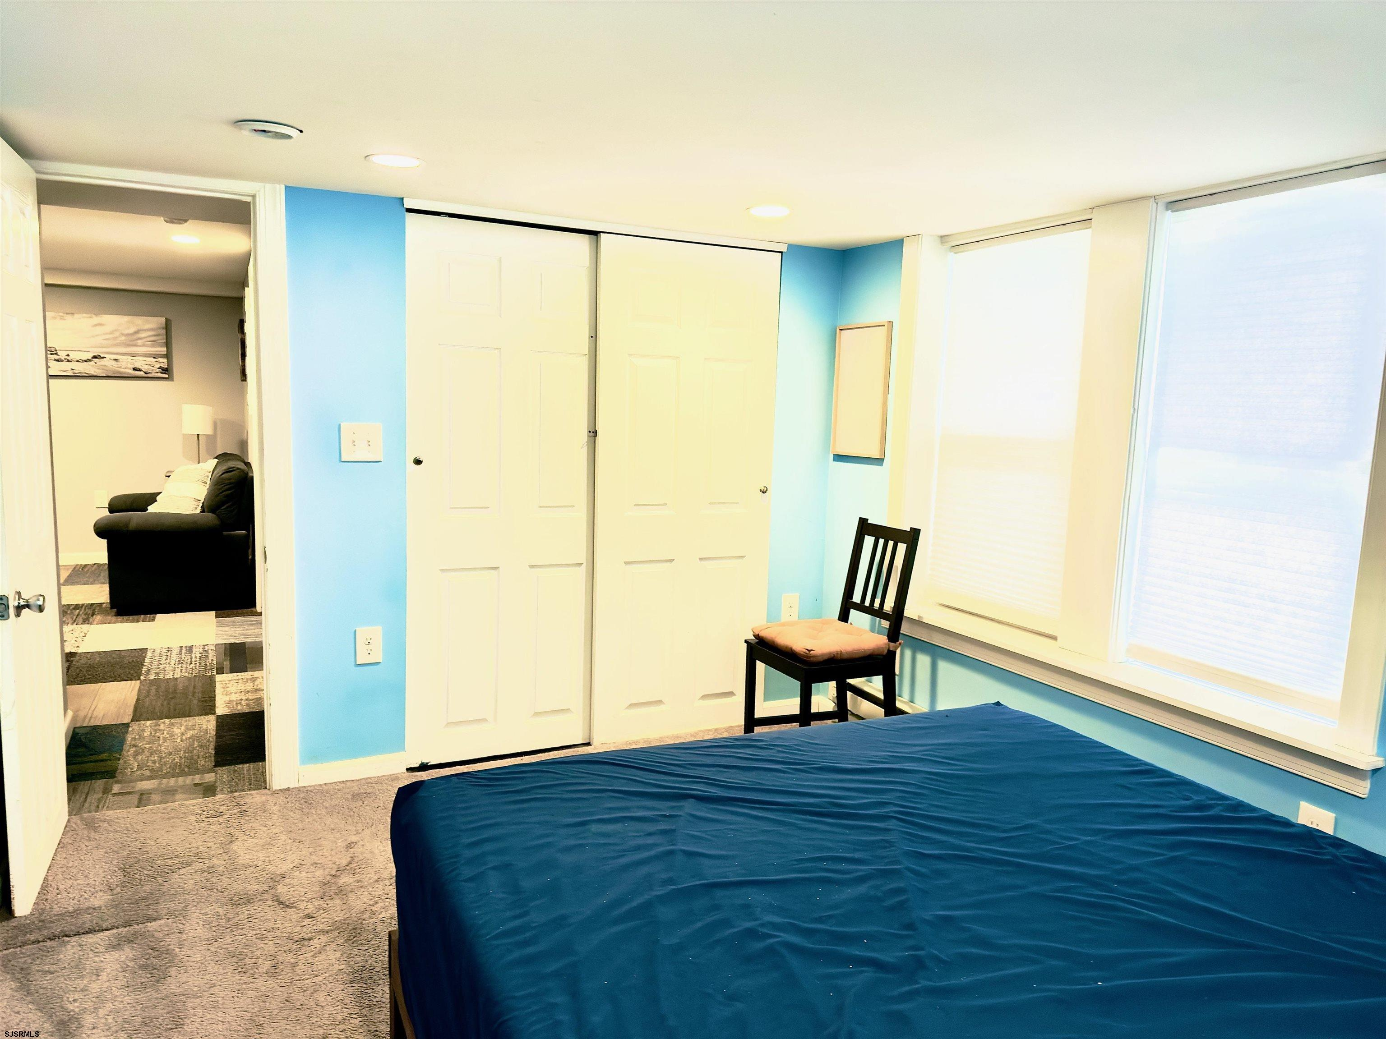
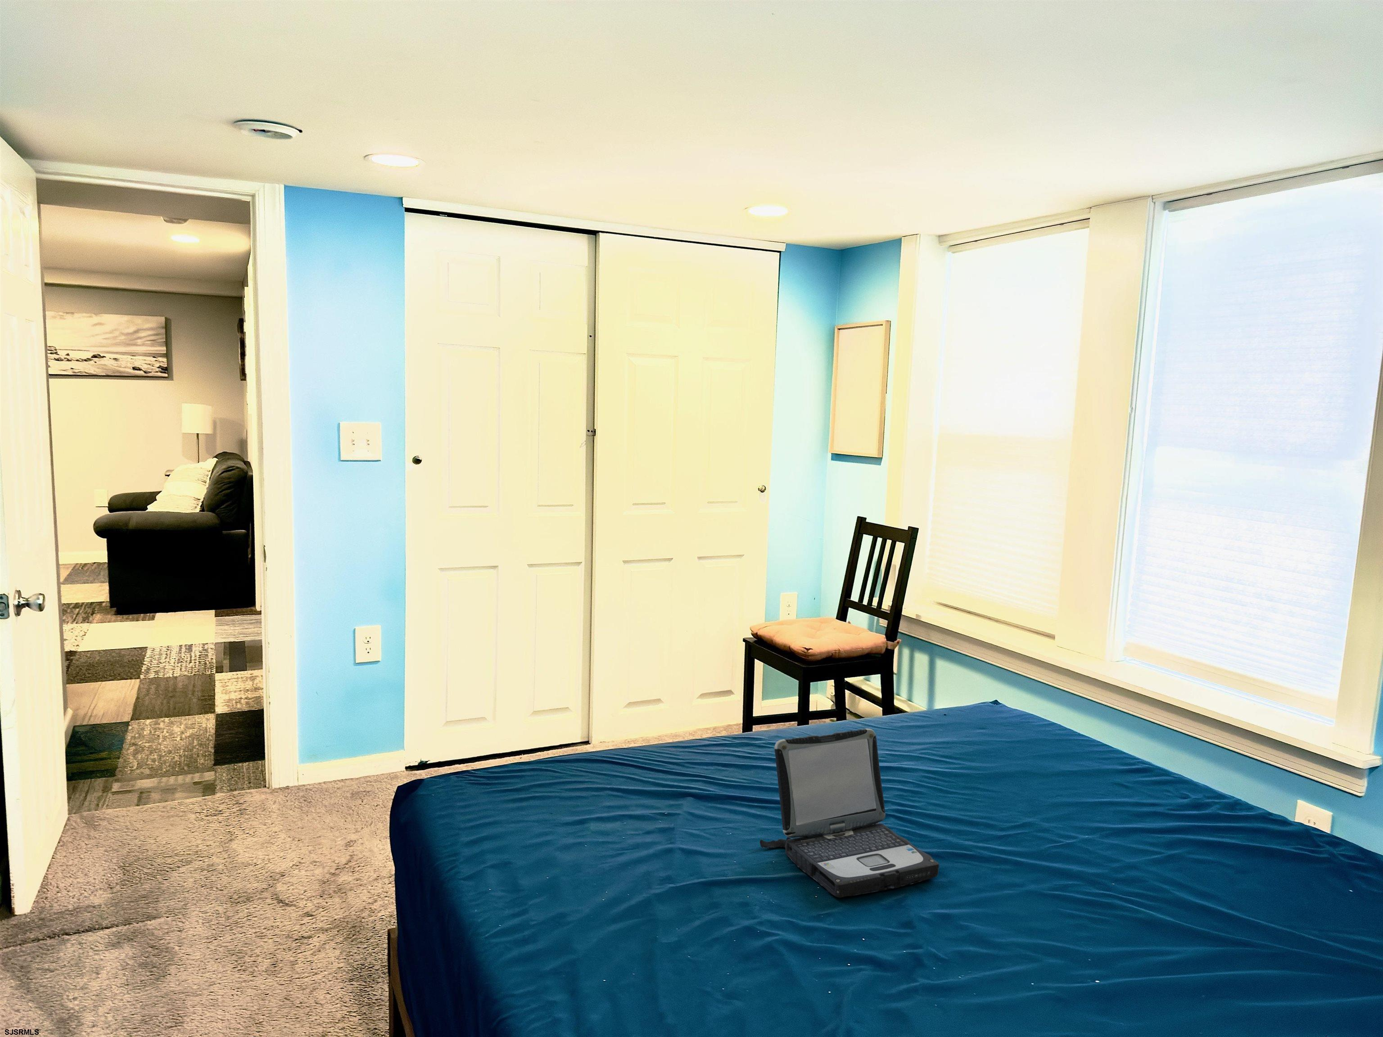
+ laptop (848, 807)
